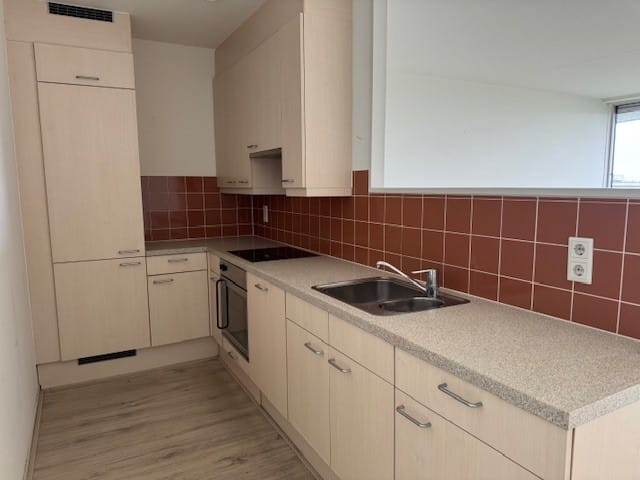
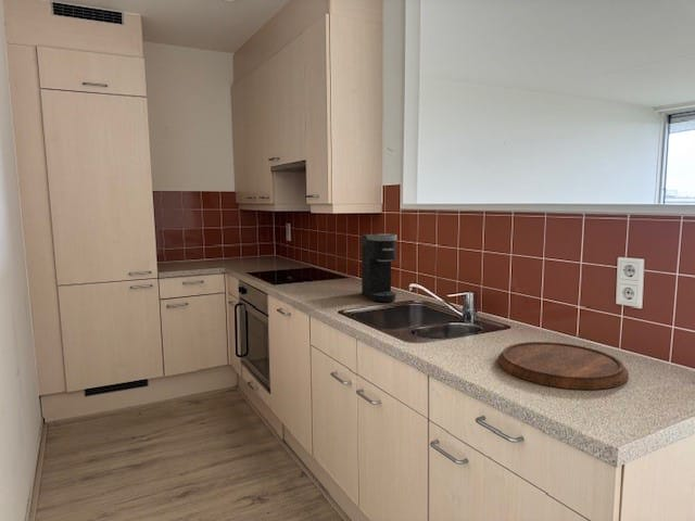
+ coffee maker (378, 265)
+ cutting board (559, 361)
